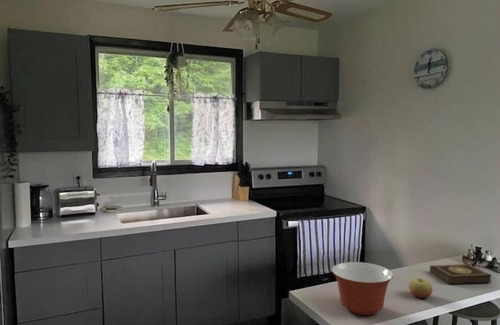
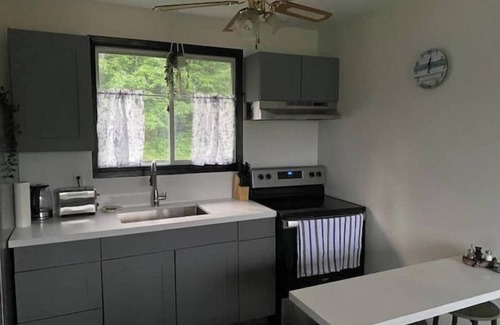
- apple (420, 287)
- book (459, 273)
- mixing bowl (361, 289)
